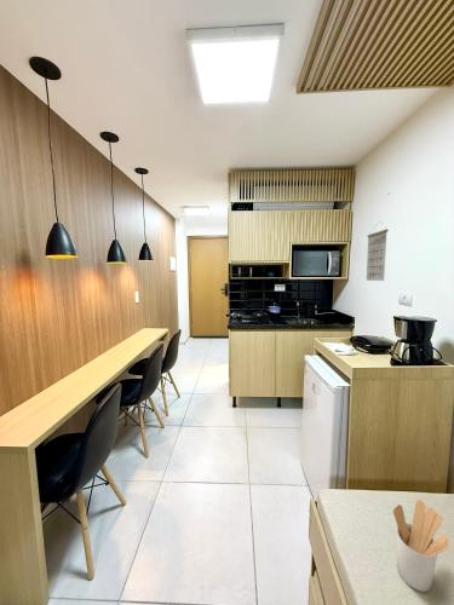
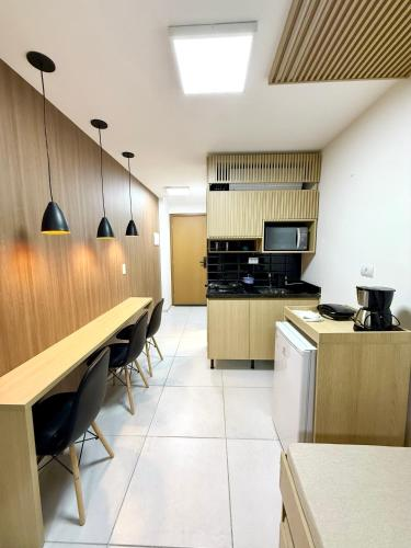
- calendar (375, 250)
- utensil holder (419, 542)
